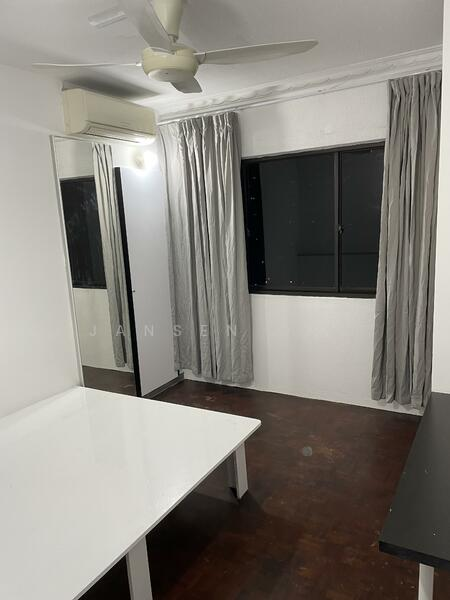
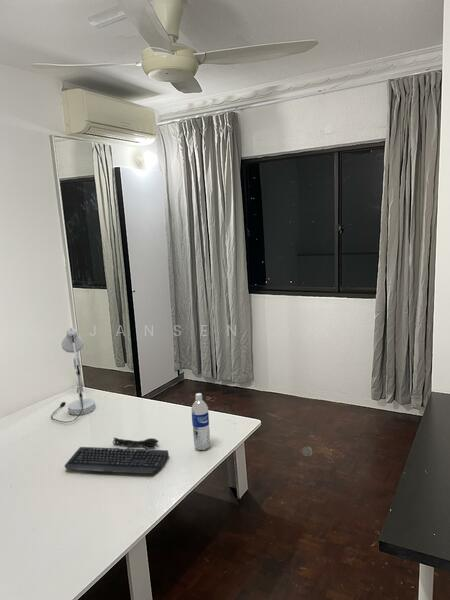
+ keyboard (122, 452)
+ water bottle (200, 421)
+ desk lamp (75, 368)
